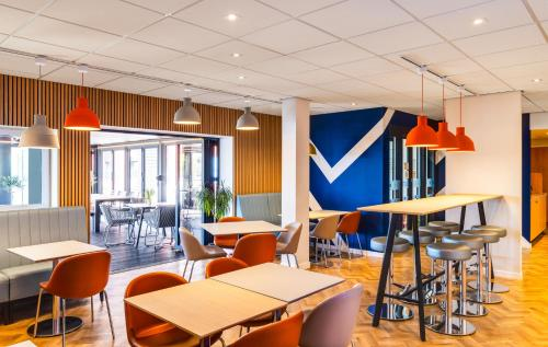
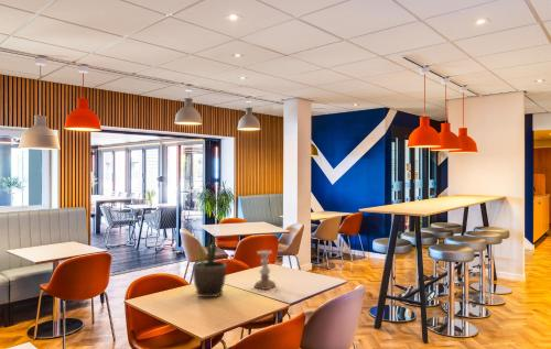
+ potted plant (209, 262)
+ candle holder (264, 269)
